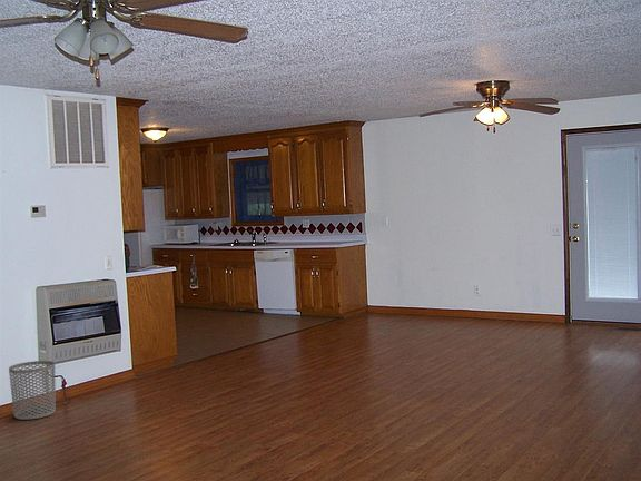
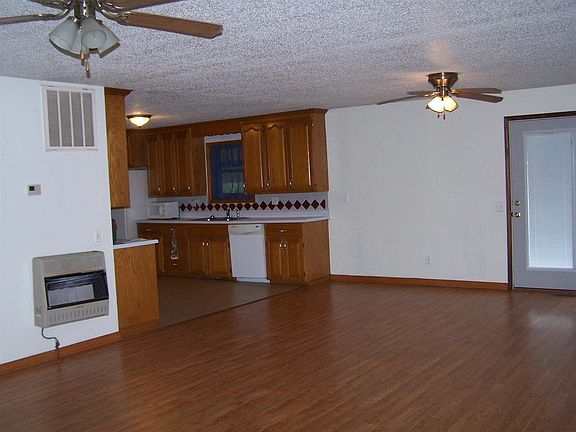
- waste bin (33, 390)
